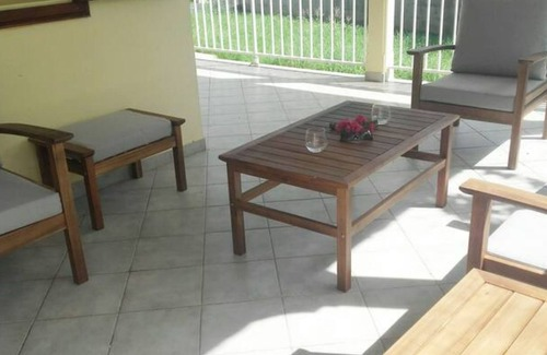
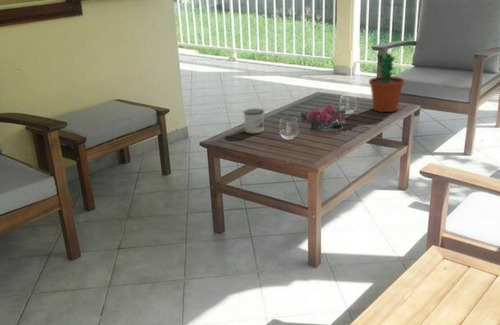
+ mug (256, 120)
+ flower pot (386, 81)
